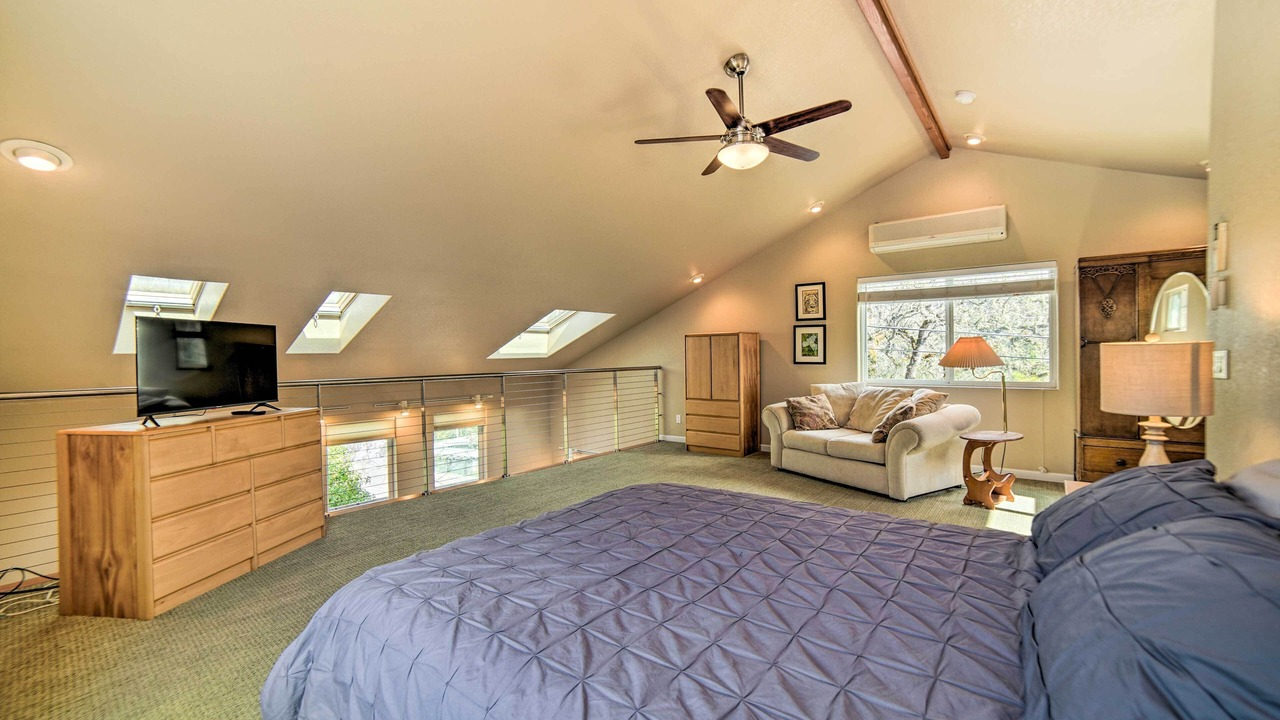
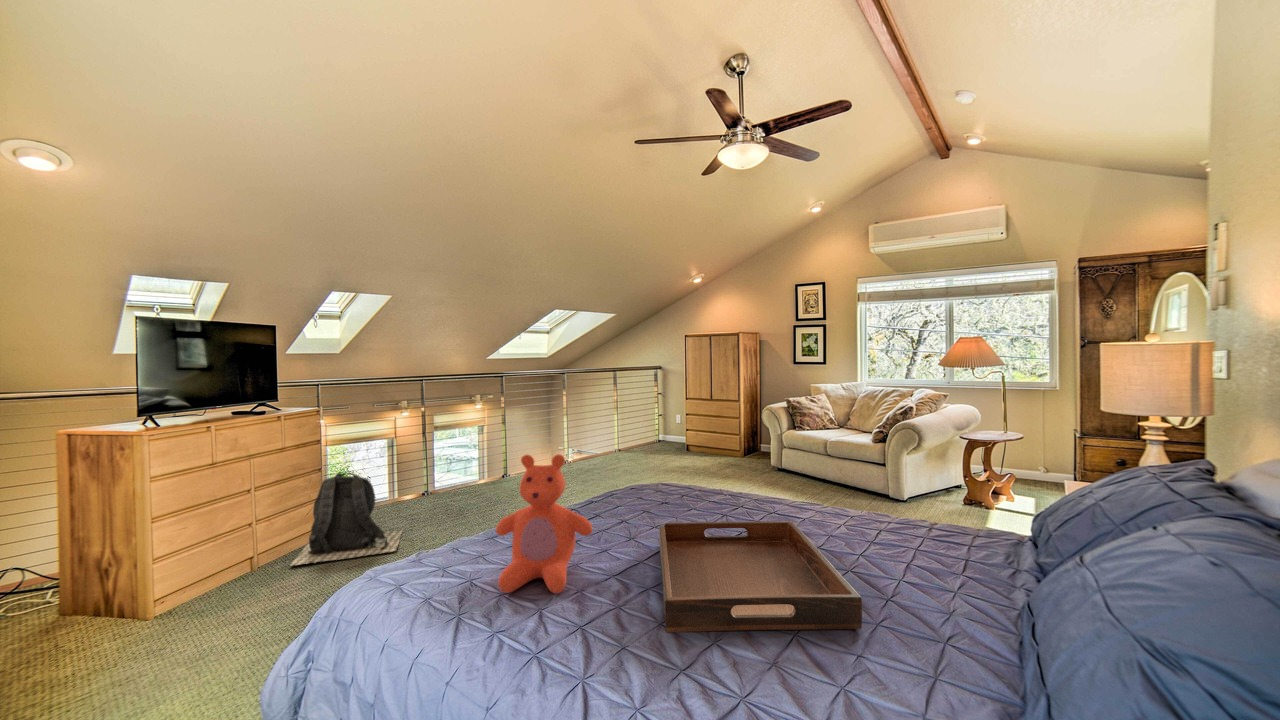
+ serving tray (741, 565)
+ backpack (350, 510)
+ teddy bear (539, 518)
